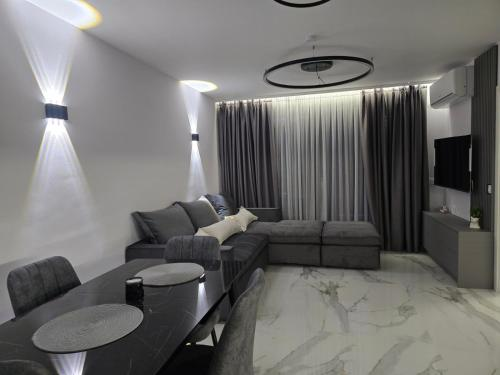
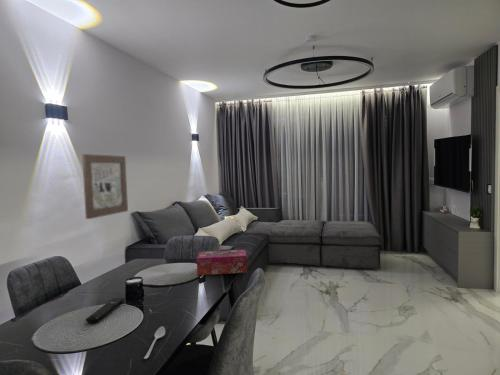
+ wall art (107, 185)
+ remote control (106, 309)
+ tissue box (222, 261)
+ spoon (154, 341)
